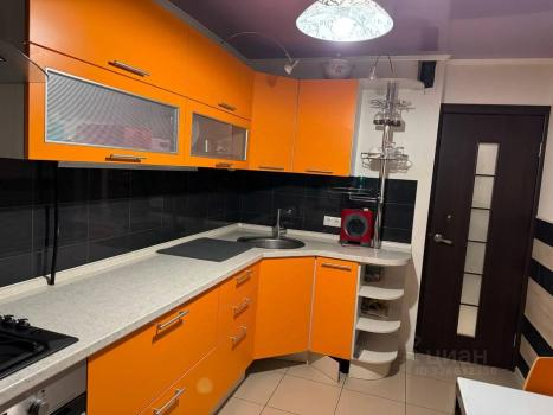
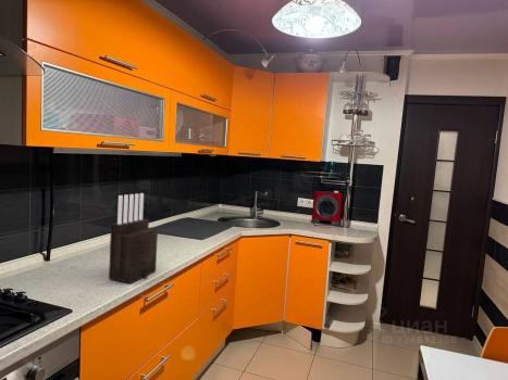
+ knife block (137, 236)
